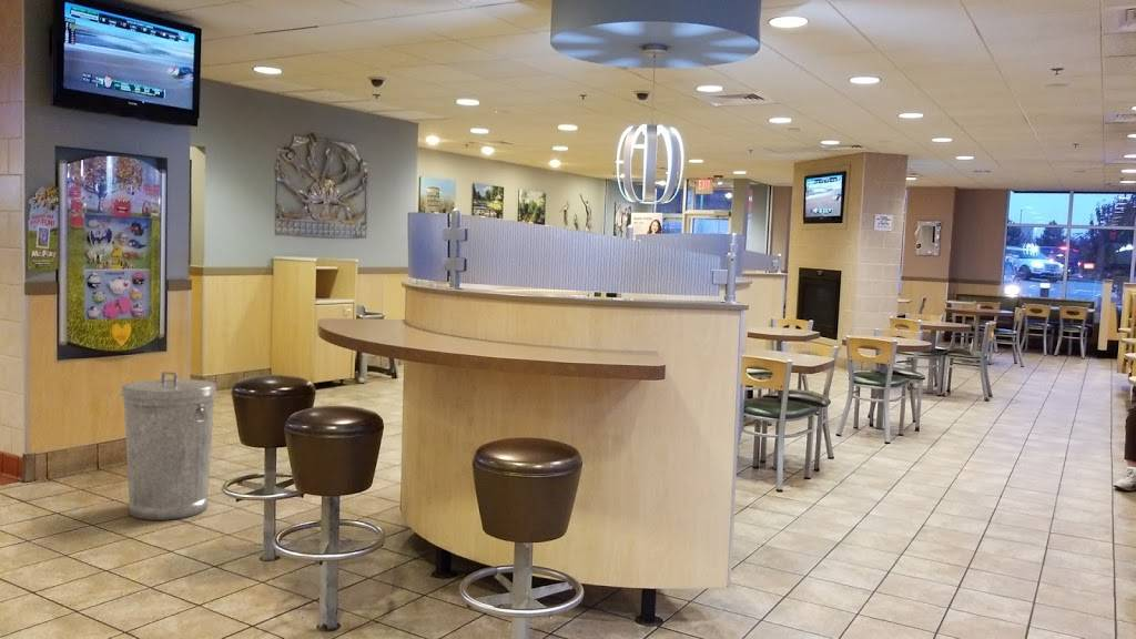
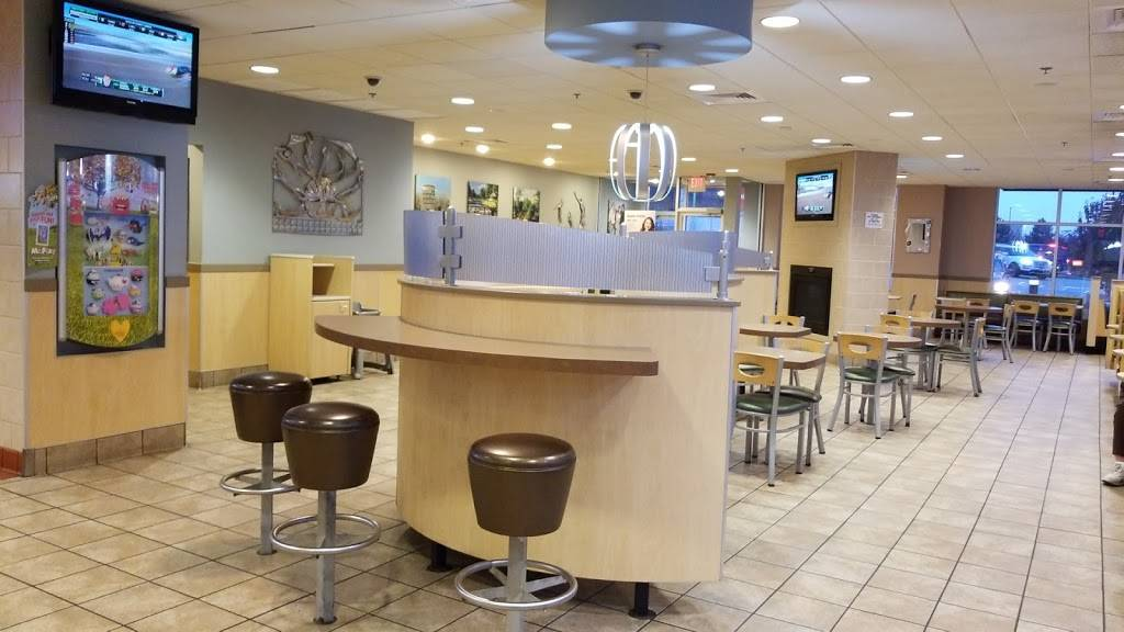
- trash can (169, 440)
